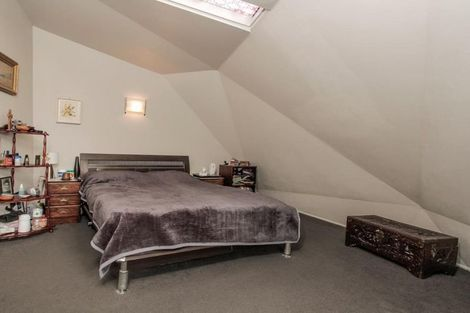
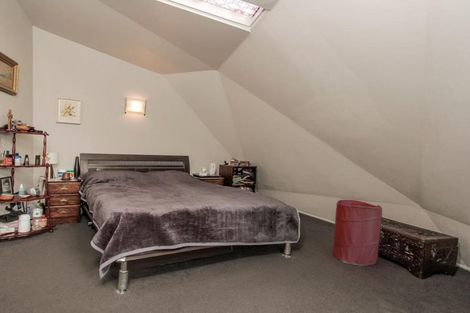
+ laundry hamper (357, 229)
